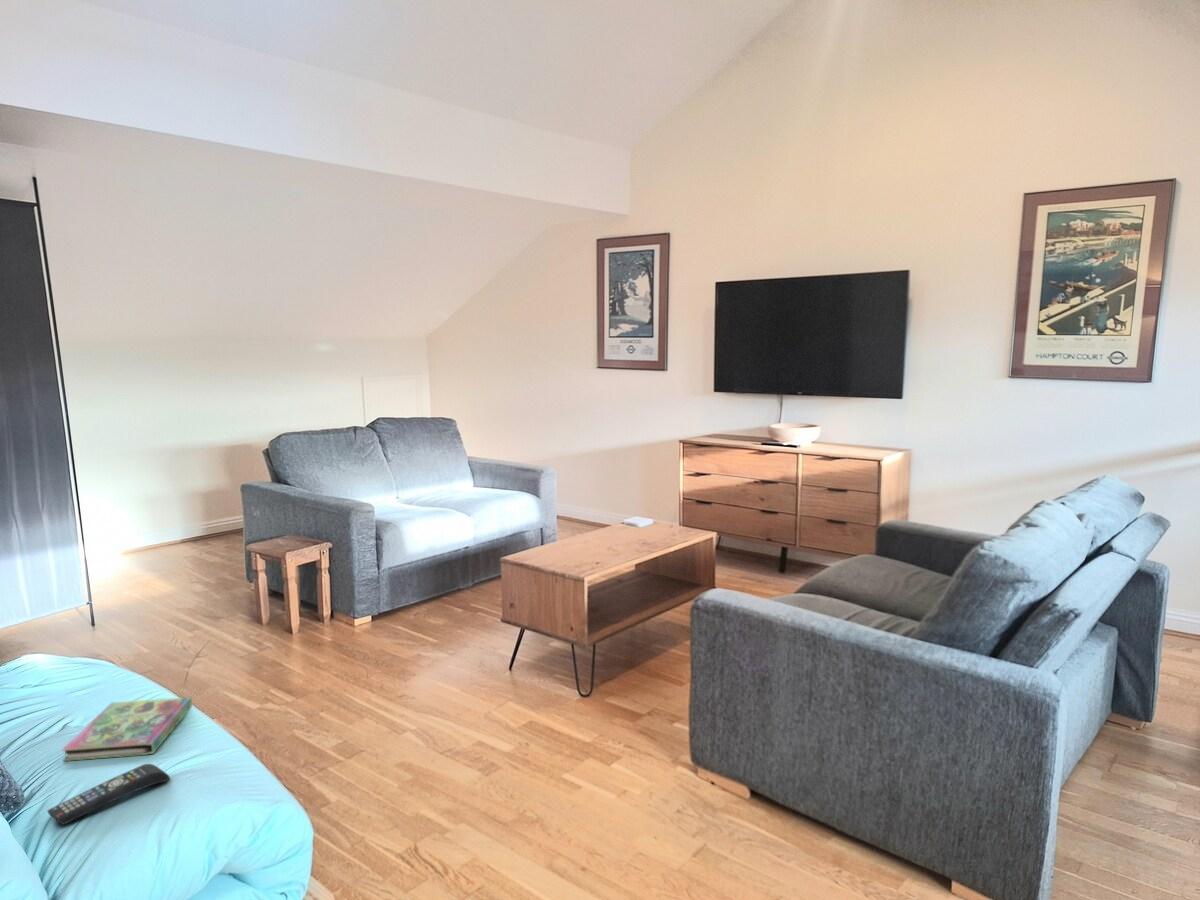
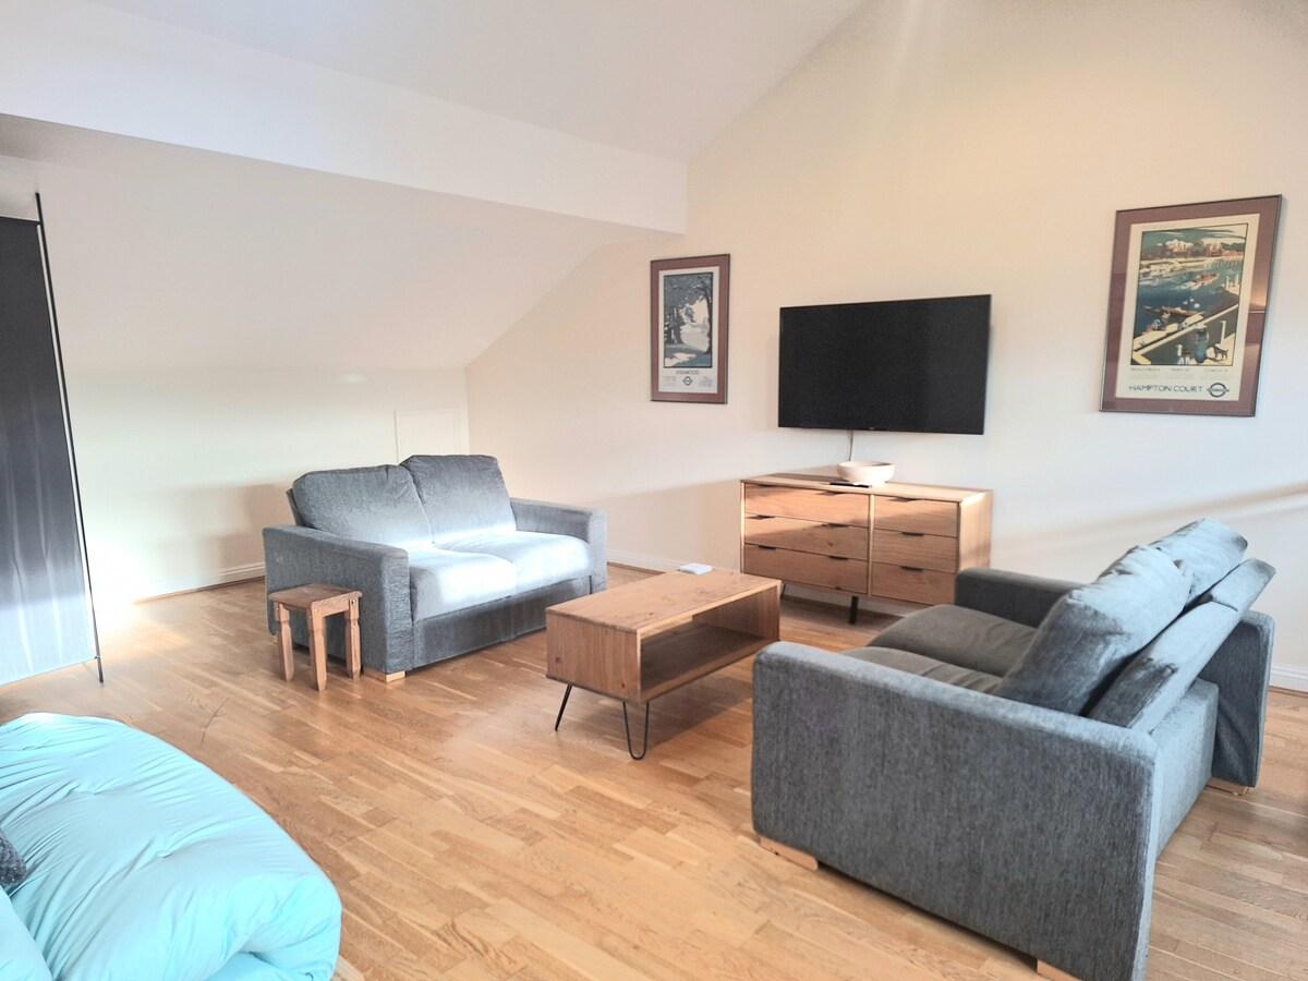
- book (131, 726)
- remote control (111, 791)
